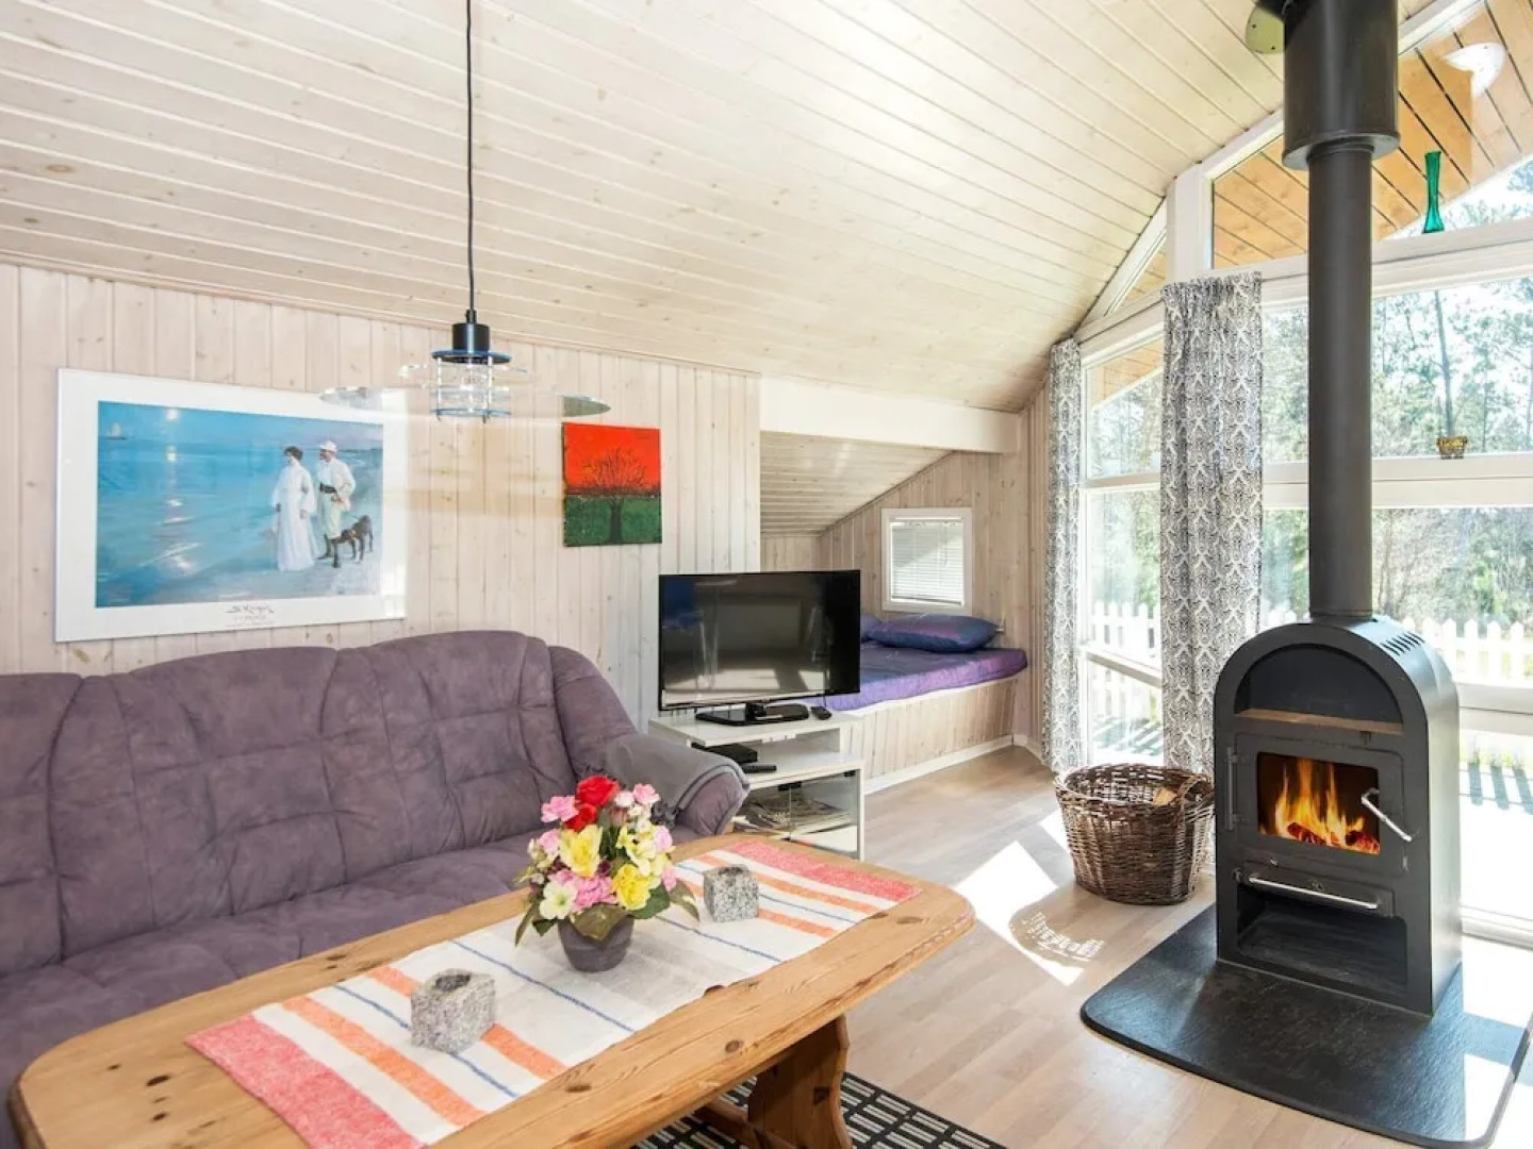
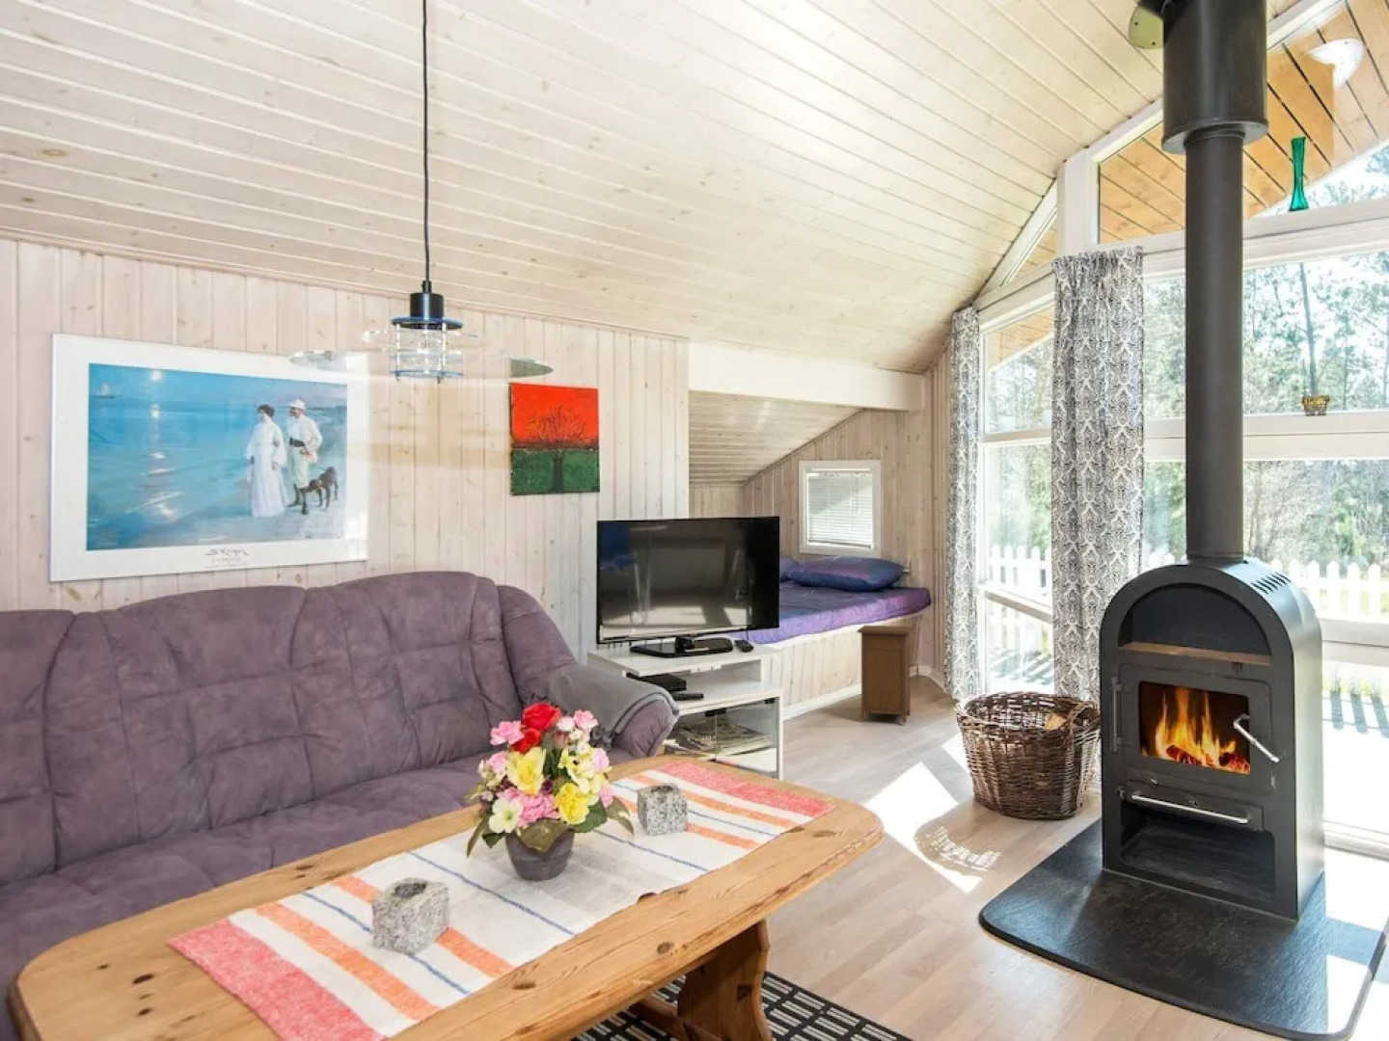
+ nightstand (887, 671)
